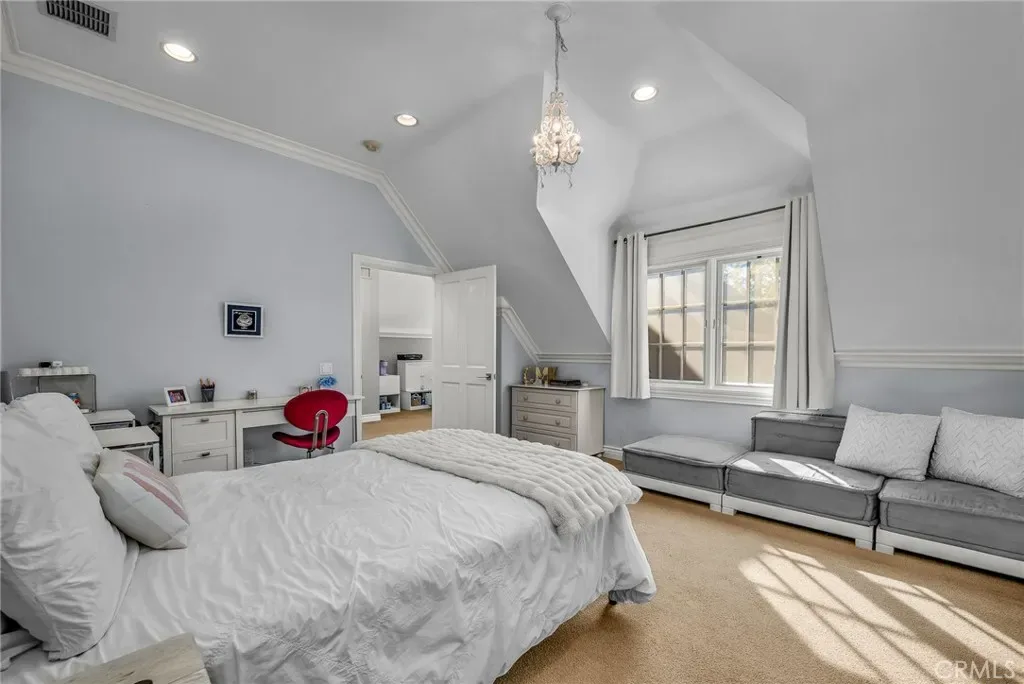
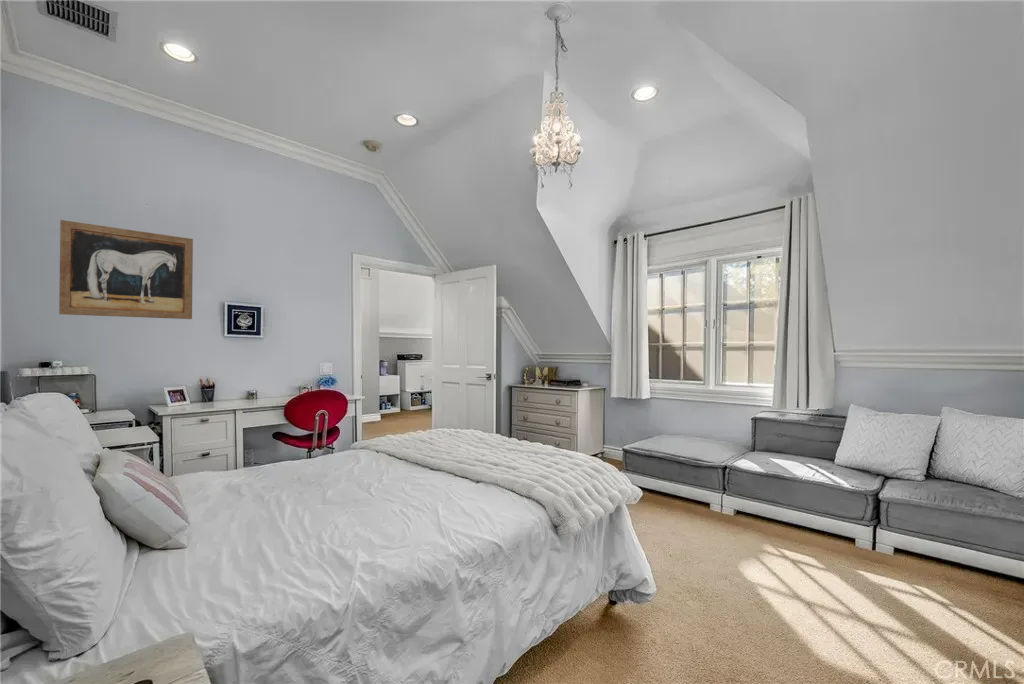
+ wall art (131, 273)
